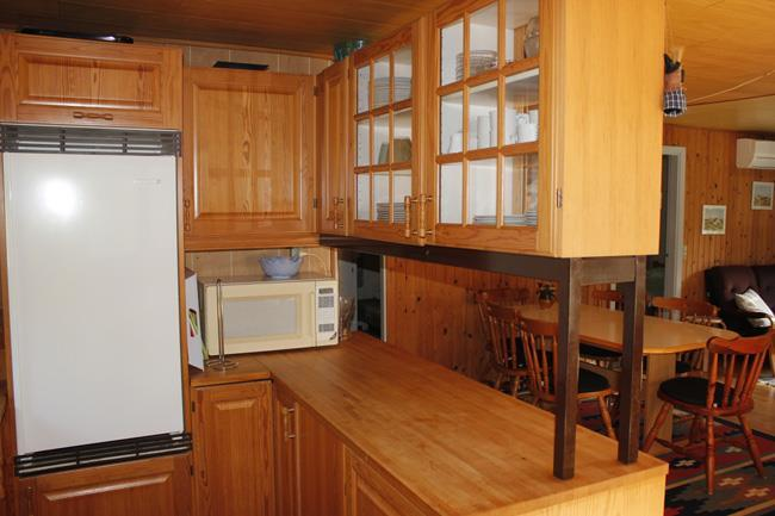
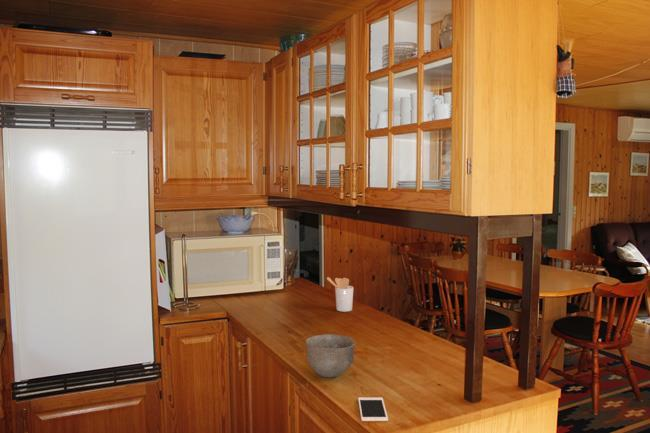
+ bowl (330, 357)
+ utensil holder (339, 293)
+ cell phone (372, 408)
